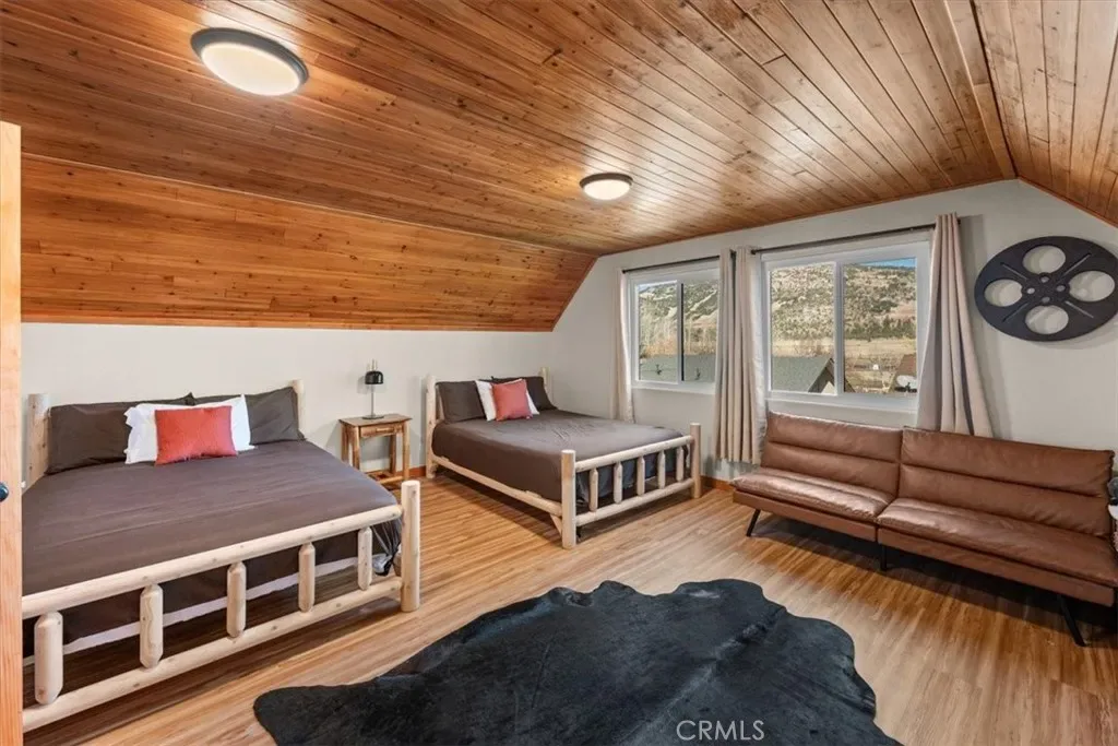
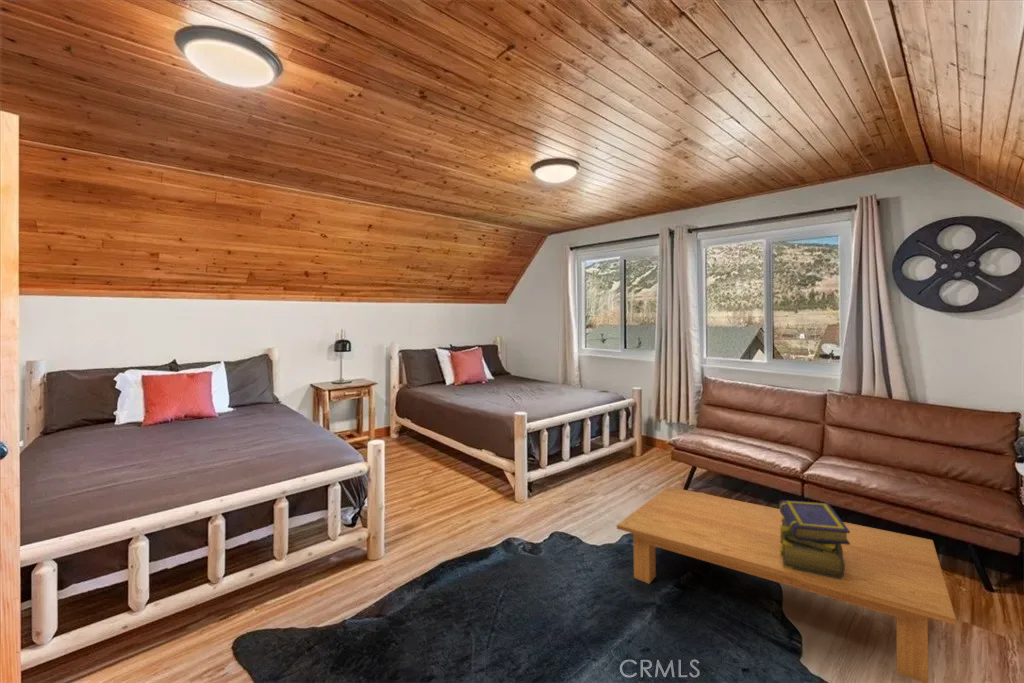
+ coffee table (767, 561)
+ stack of books (812, 535)
